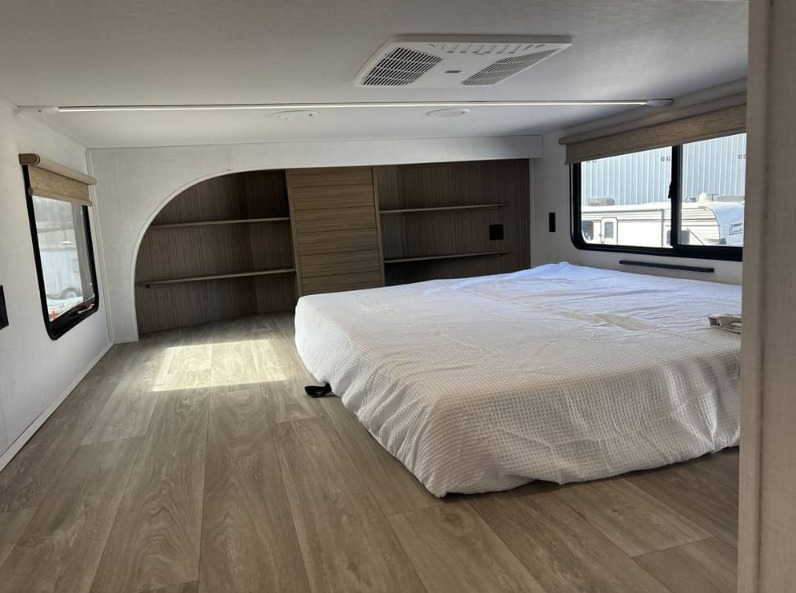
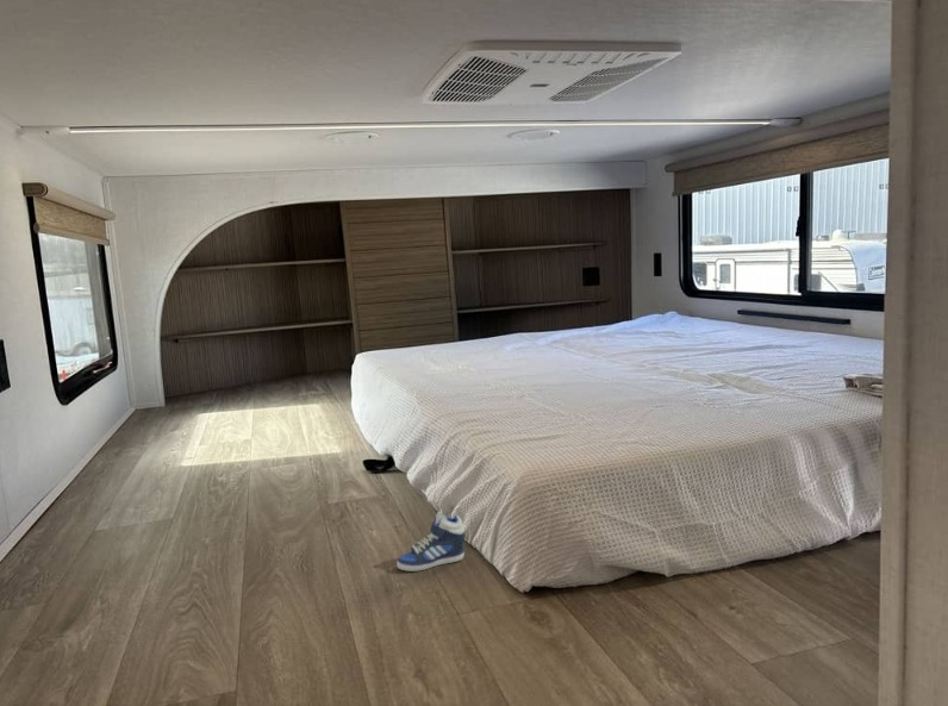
+ sneaker (430, 537)
